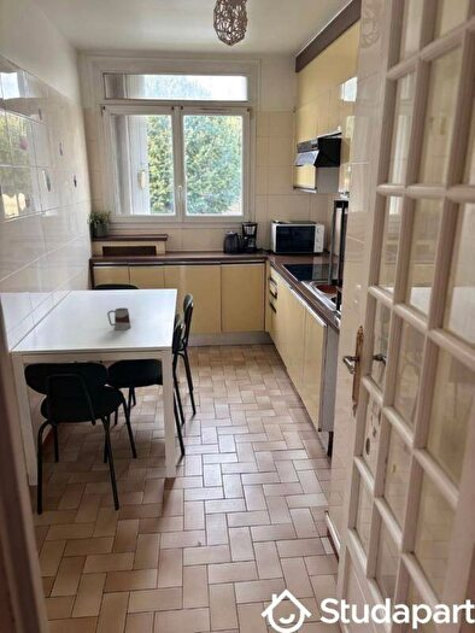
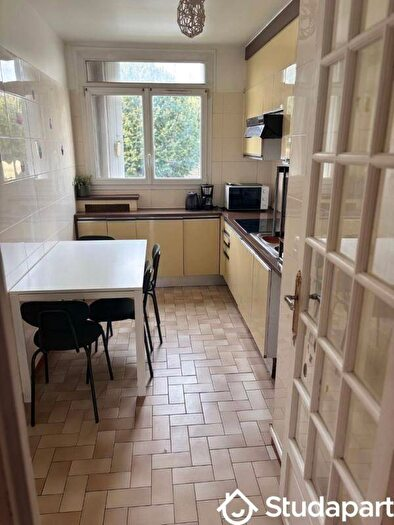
- mug (118, 318)
